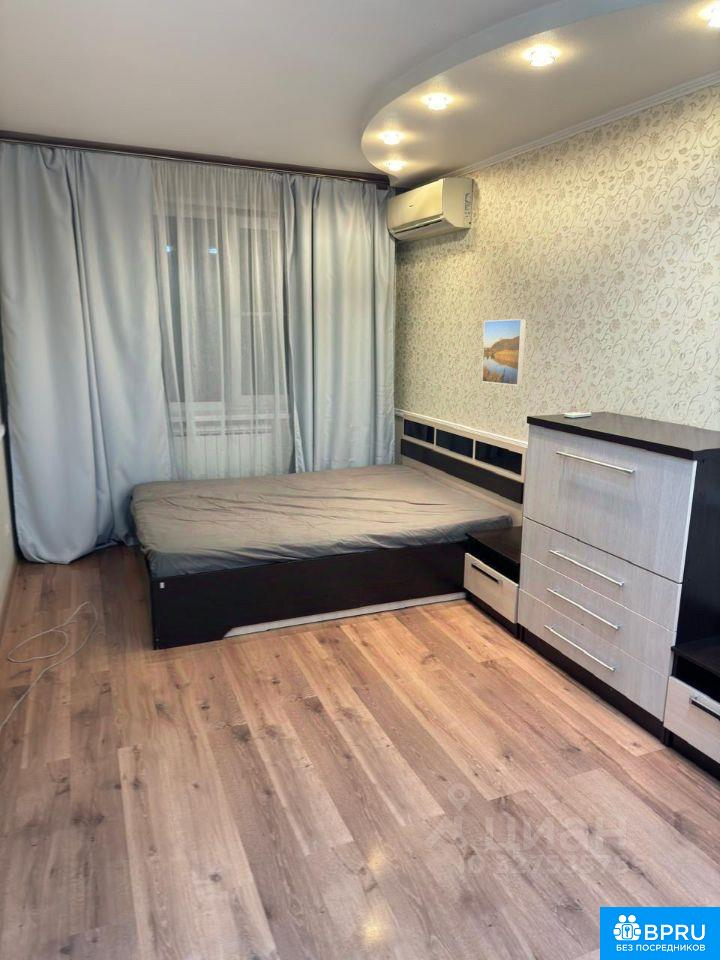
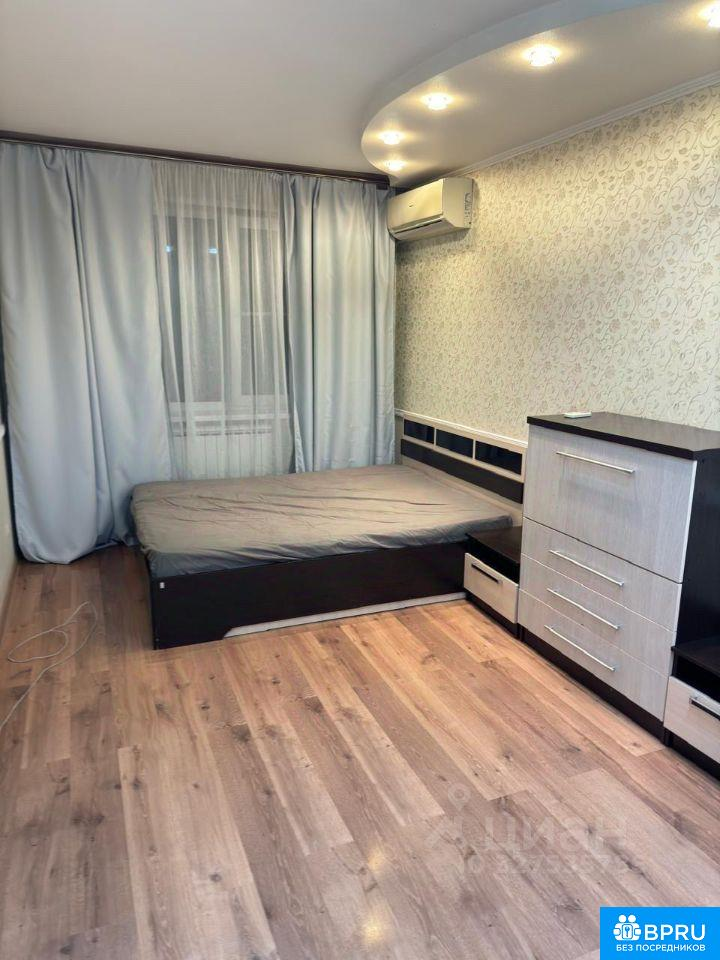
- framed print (502, 352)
